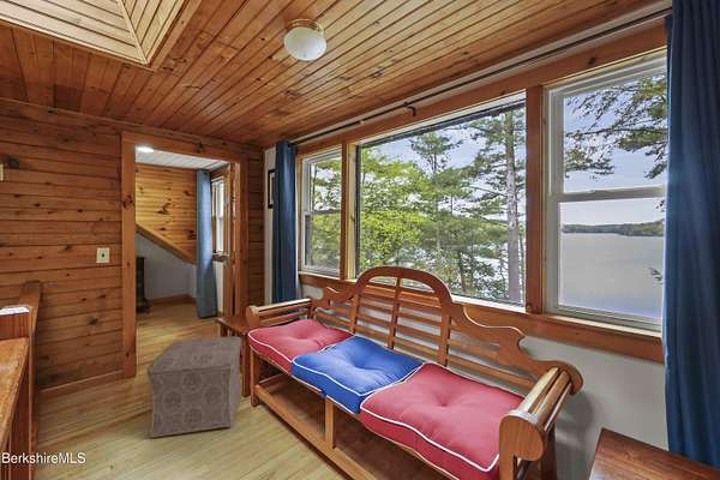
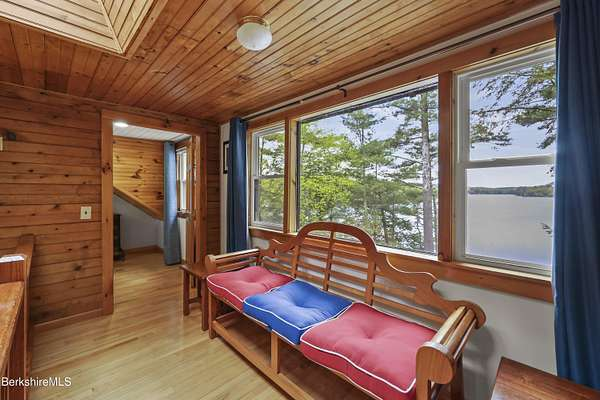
- ottoman (200, 379)
